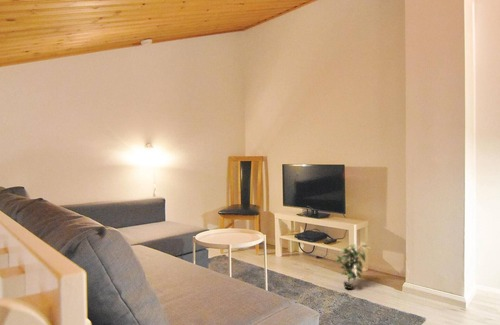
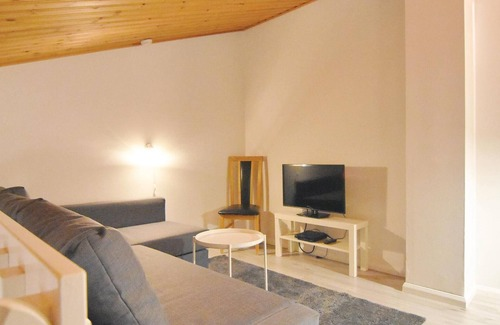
- potted plant (351, 265)
